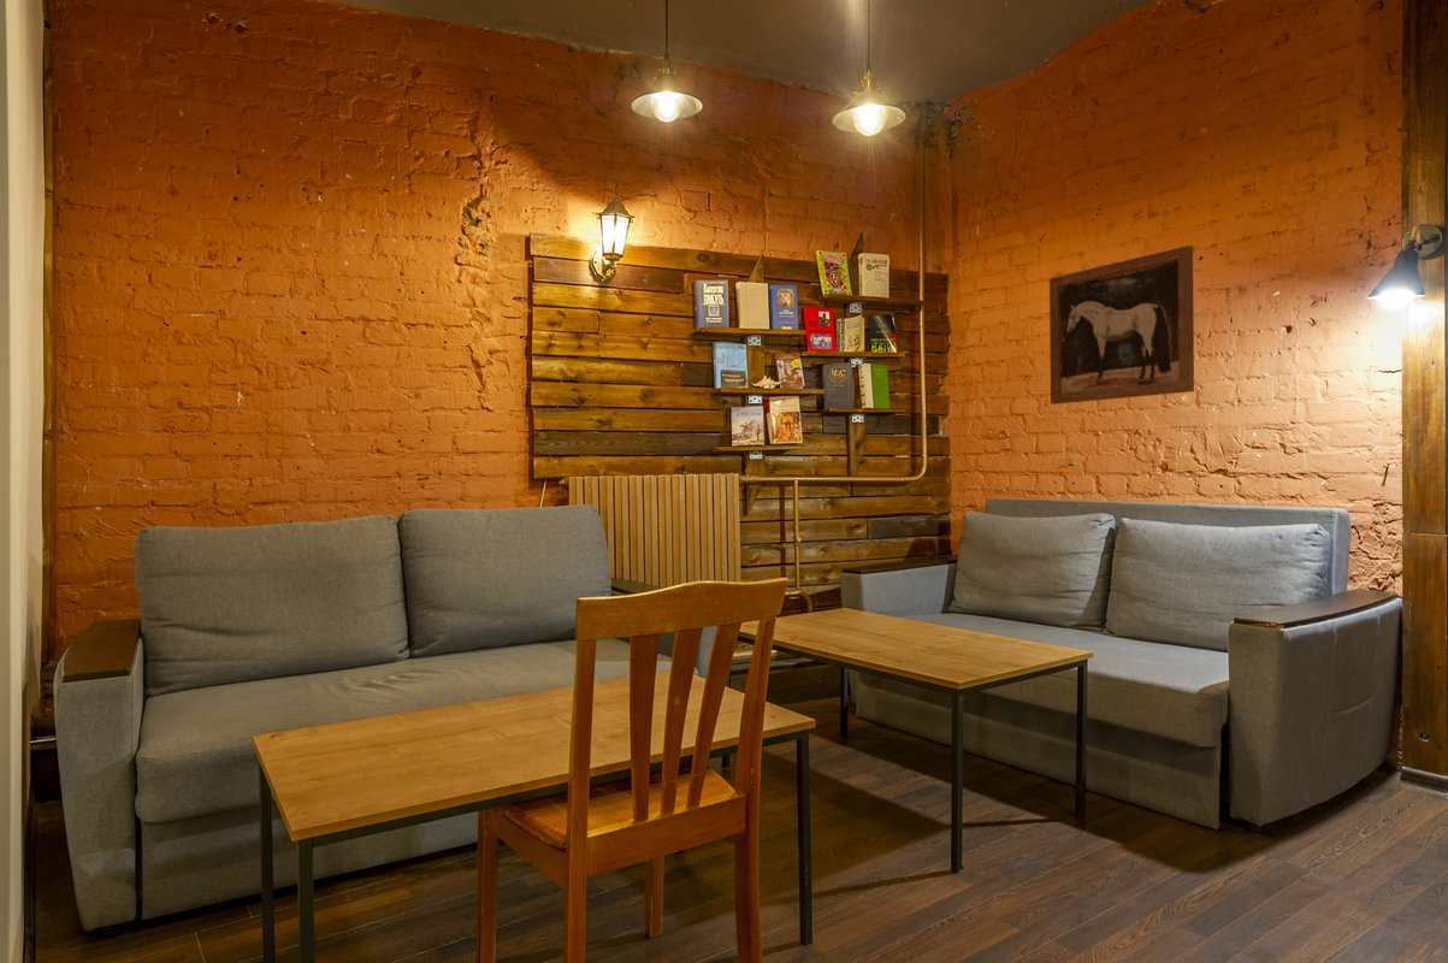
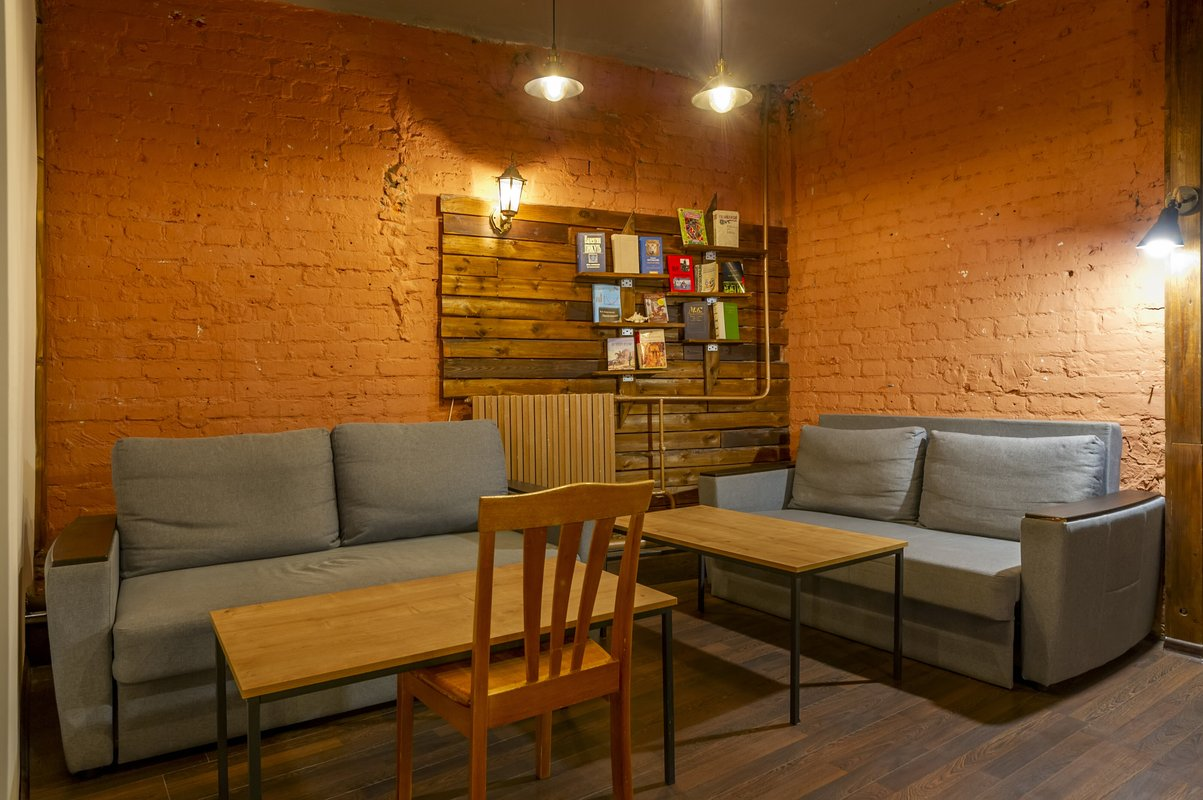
- wall art (1116, 330)
